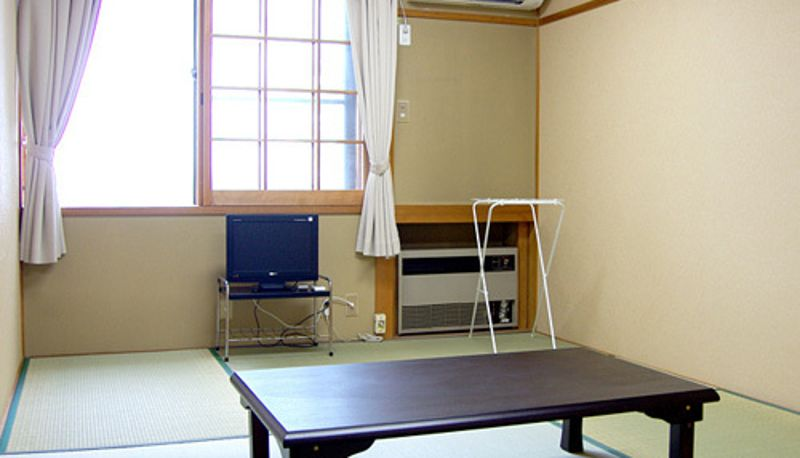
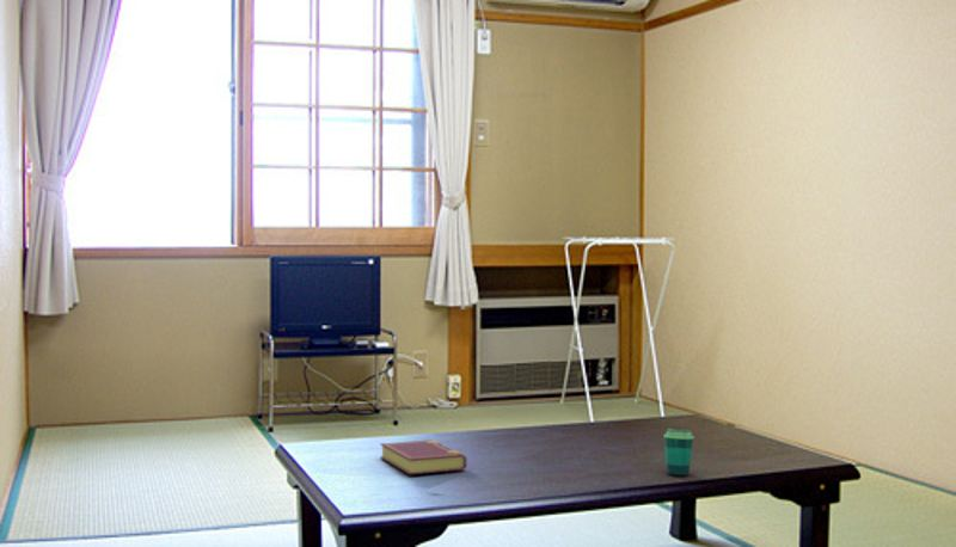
+ cup (678, 451)
+ book (422, 455)
